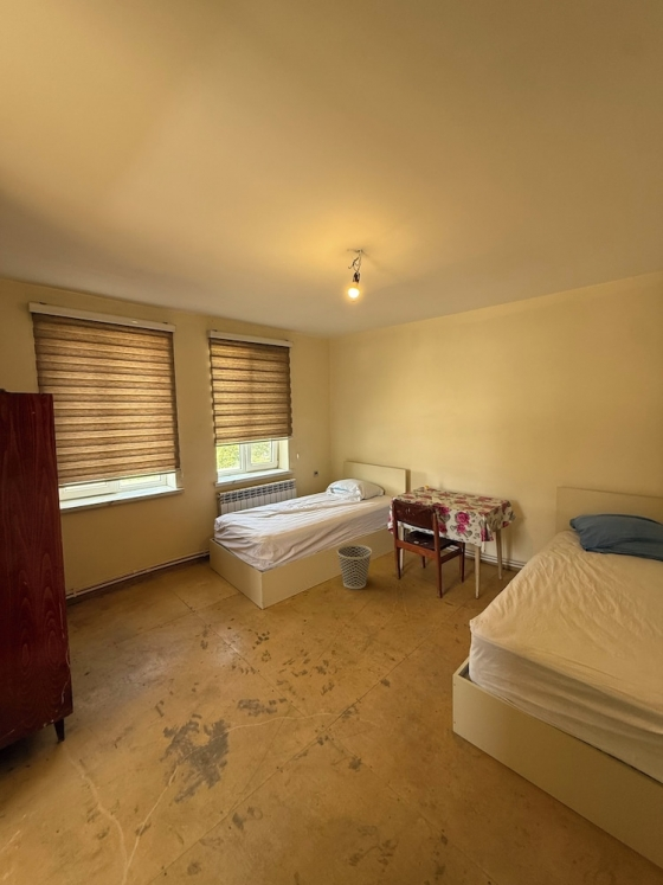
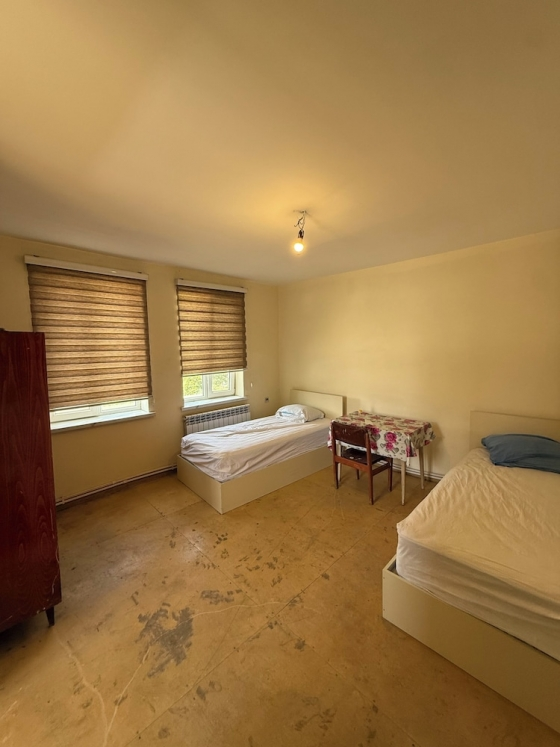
- wastebasket (354, 566)
